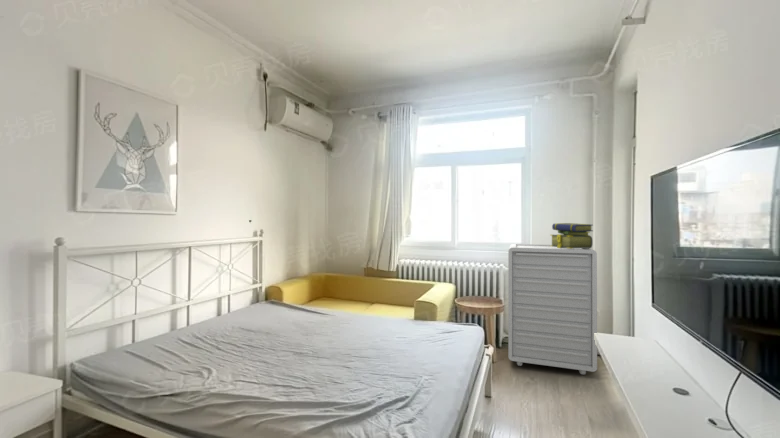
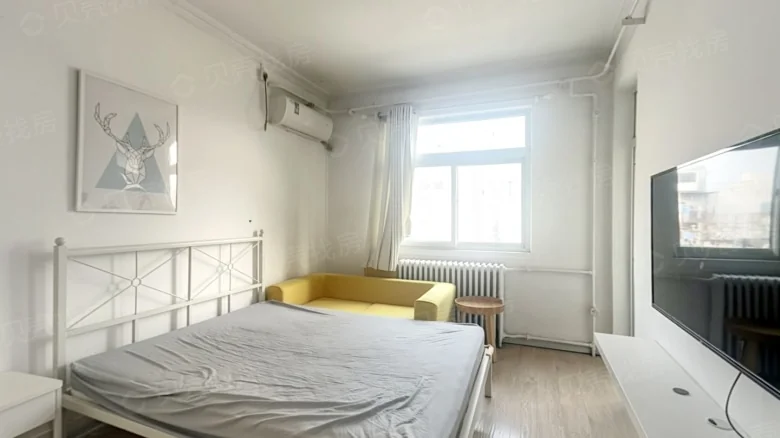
- storage cabinet (547, 303)
- stack of books (572, 235)
